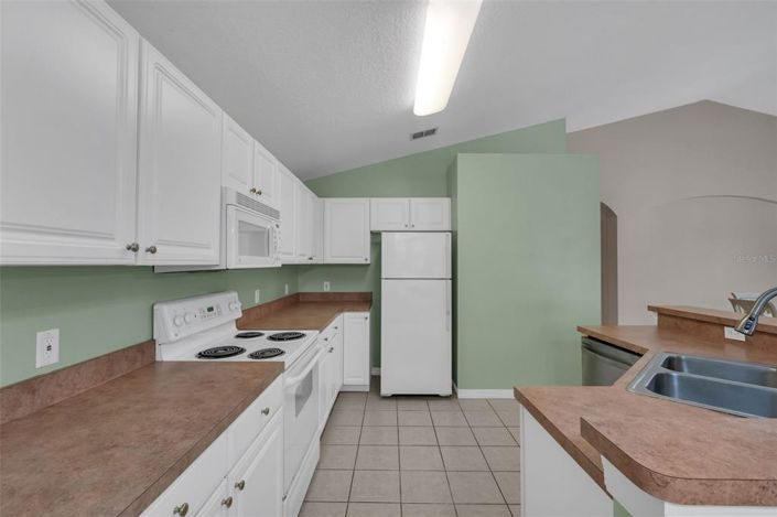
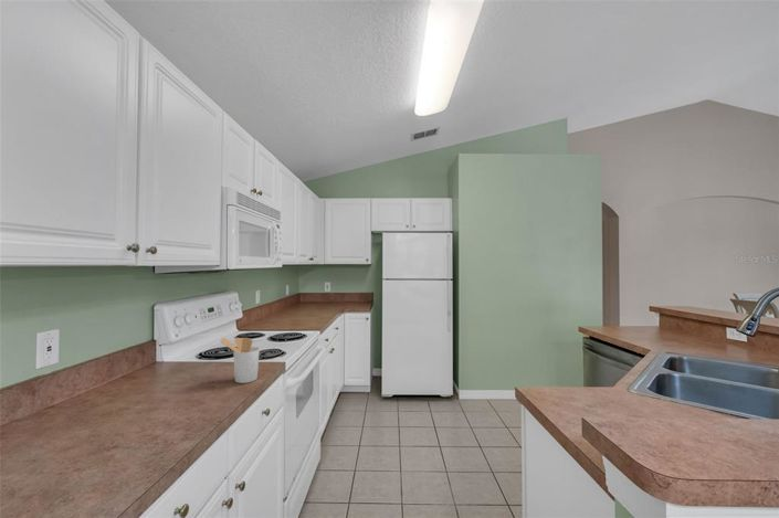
+ utensil holder (239, 358)
